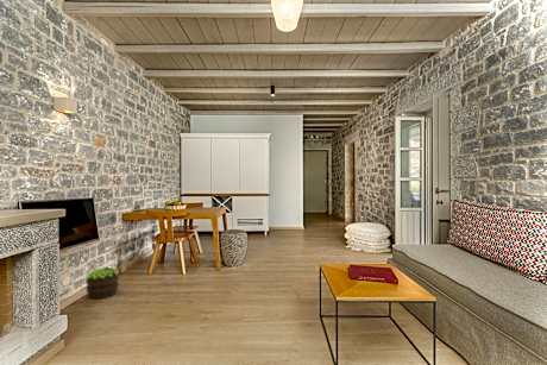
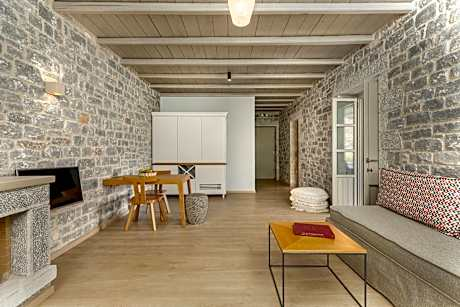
- potted plant (102, 281)
